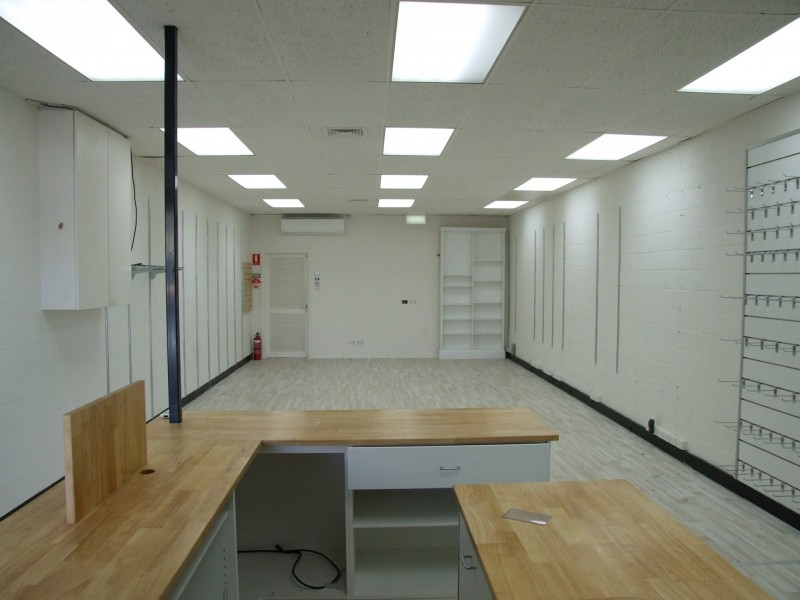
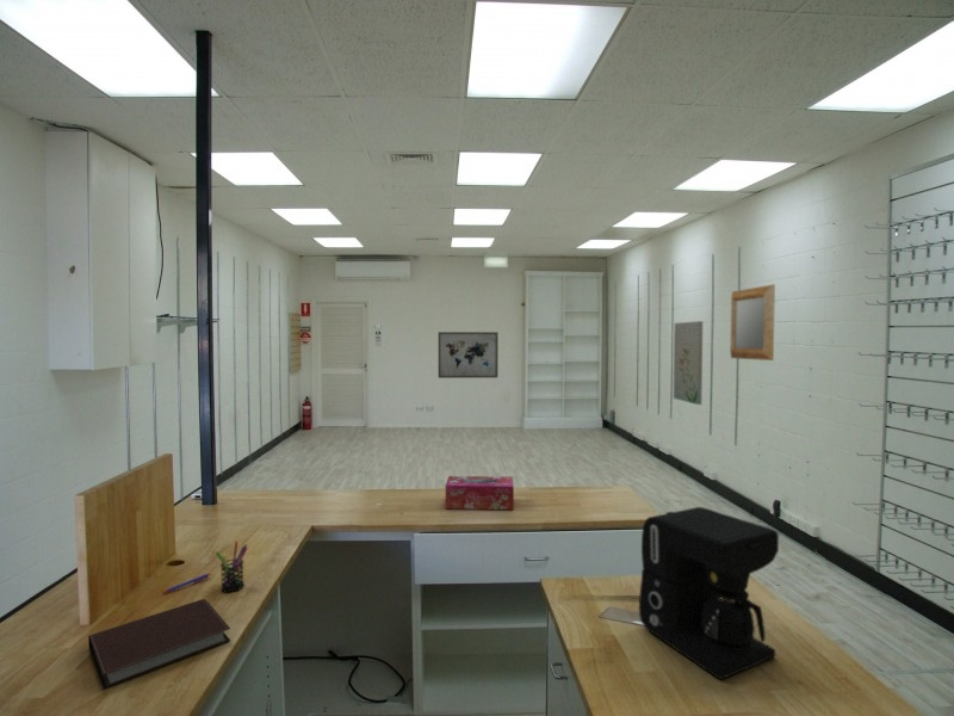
+ wall art (687, 362)
+ coffee maker (708, 582)
+ mirror (749, 323)
+ tissue box (479, 492)
+ notebook (160, 637)
+ pen (186, 582)
+ wall art (467, 354)
+ pen holder (230, 564)
